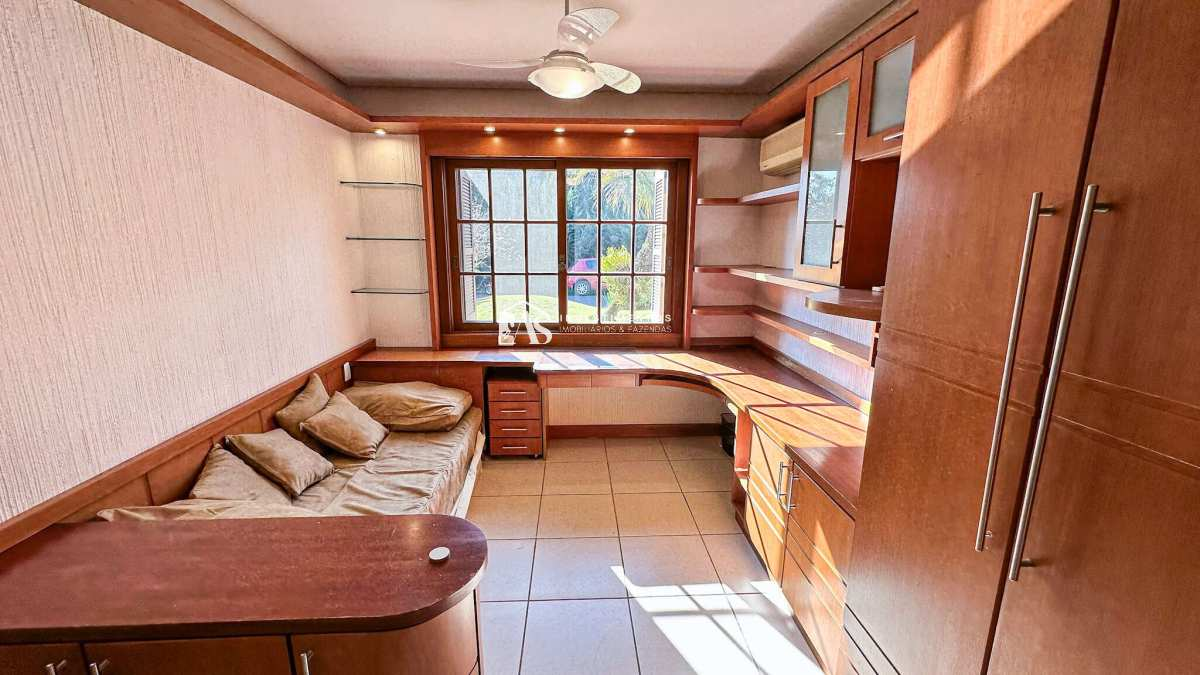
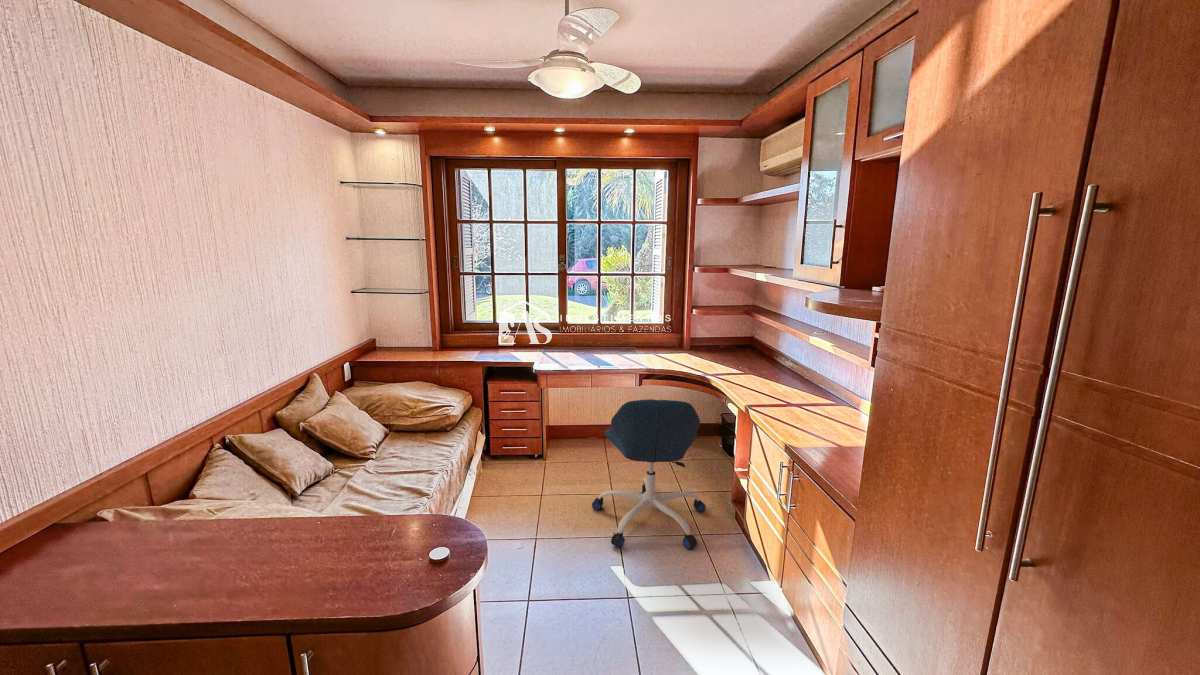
+ office chair (651, 452)
